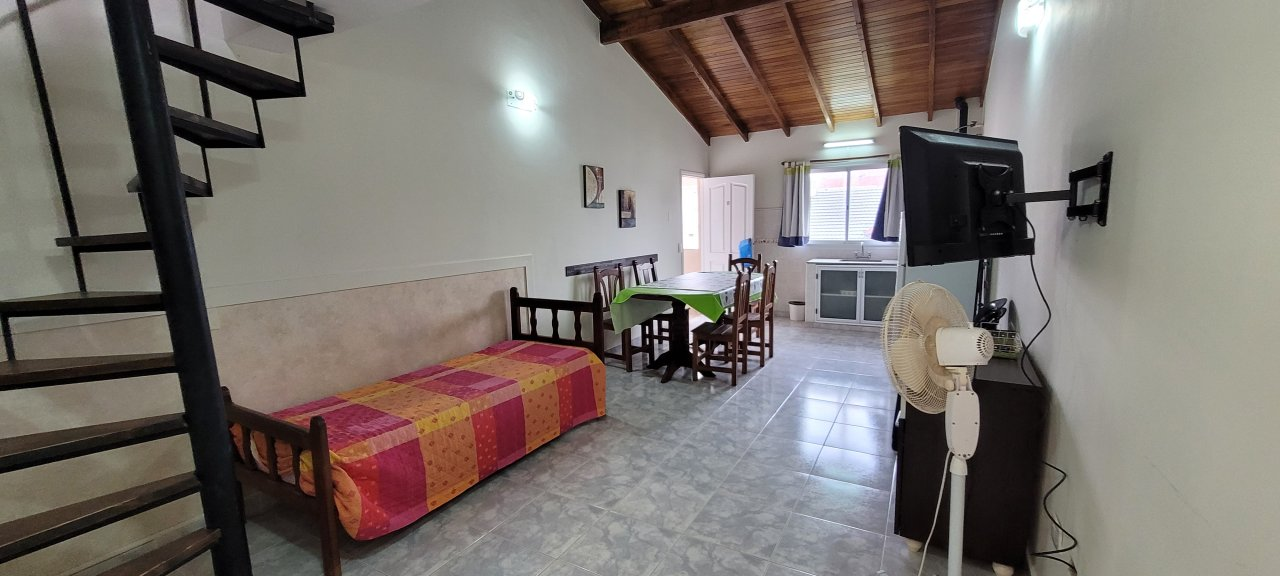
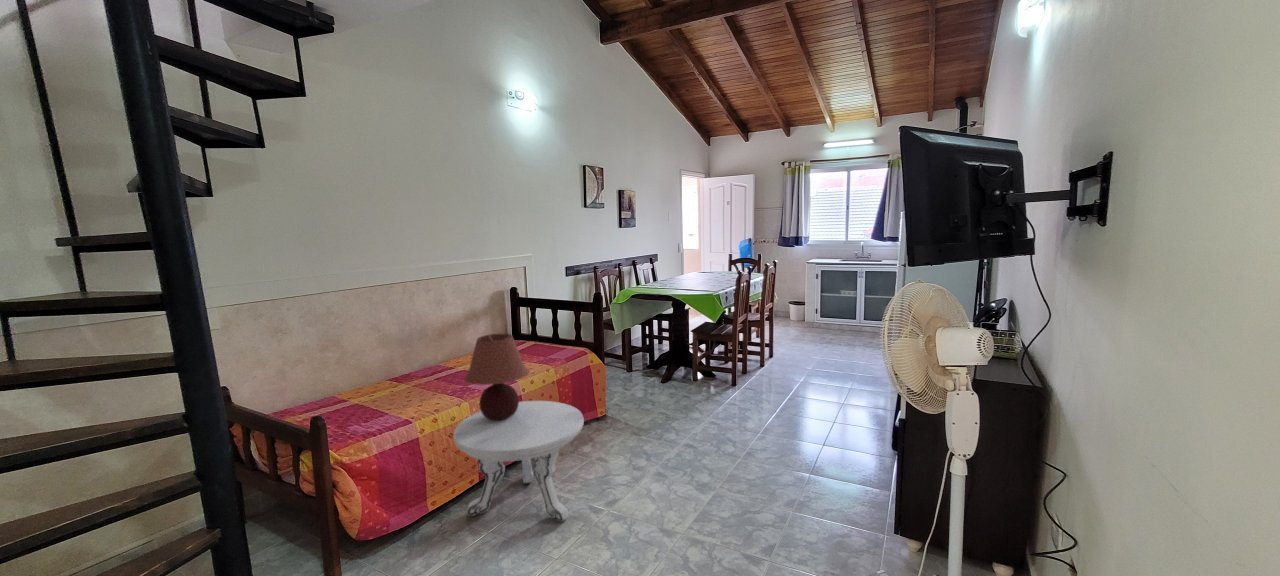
+ side table (522, 463)
+ table lamp (497, 377)
